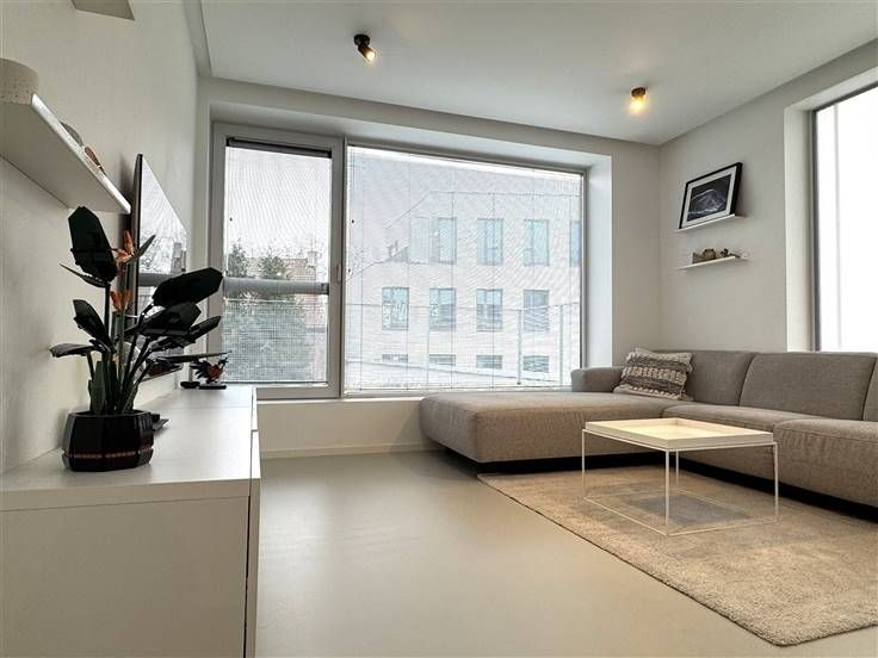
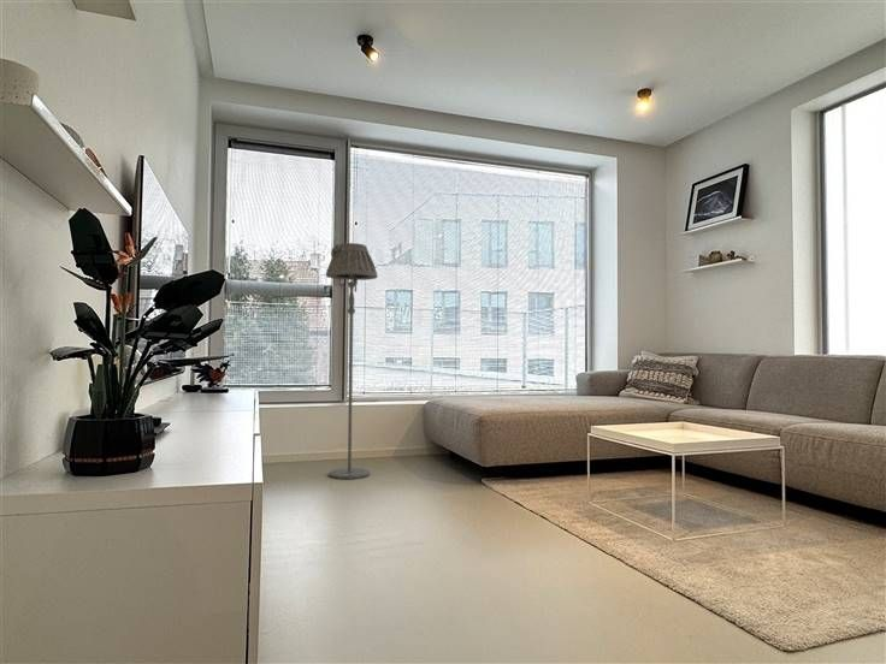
+ floor lamp (350, 358)
